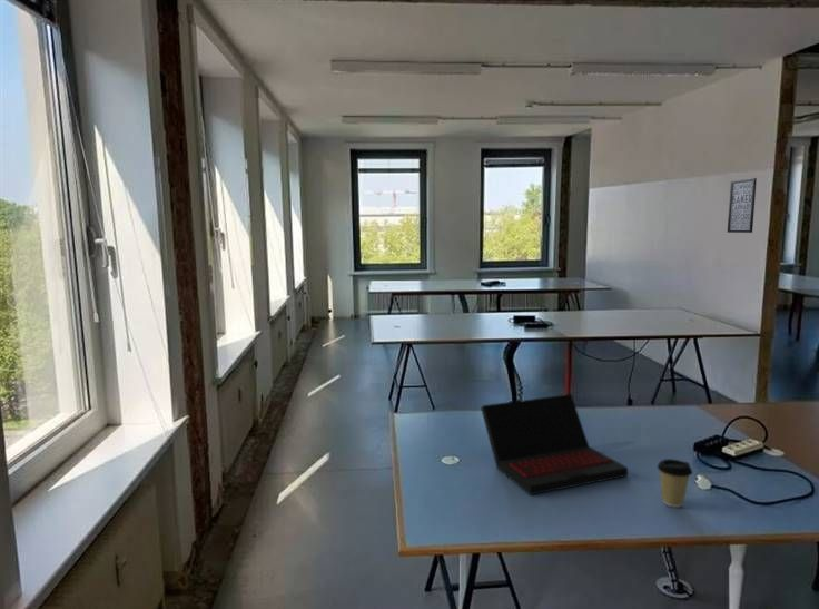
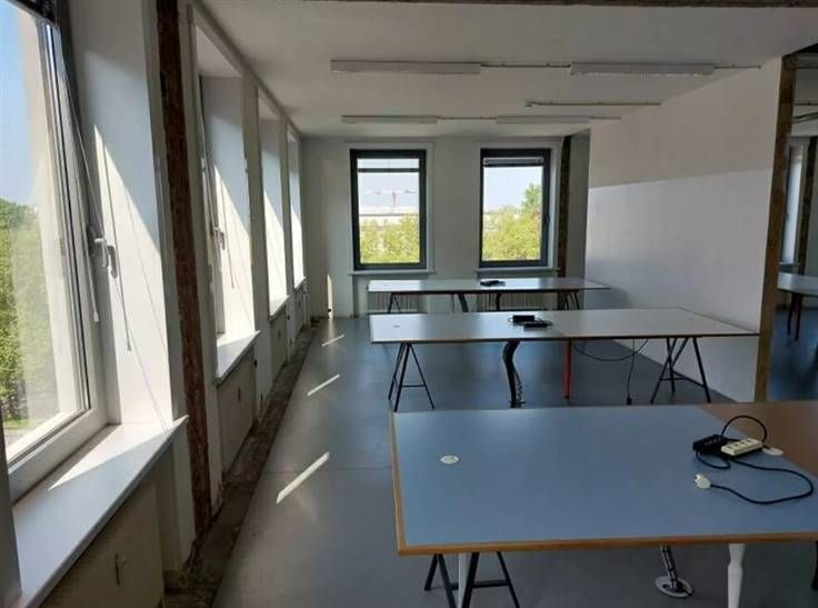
- laptop (551, 438)
- coffee cup (673, 482)
- wall art (741, 206)
